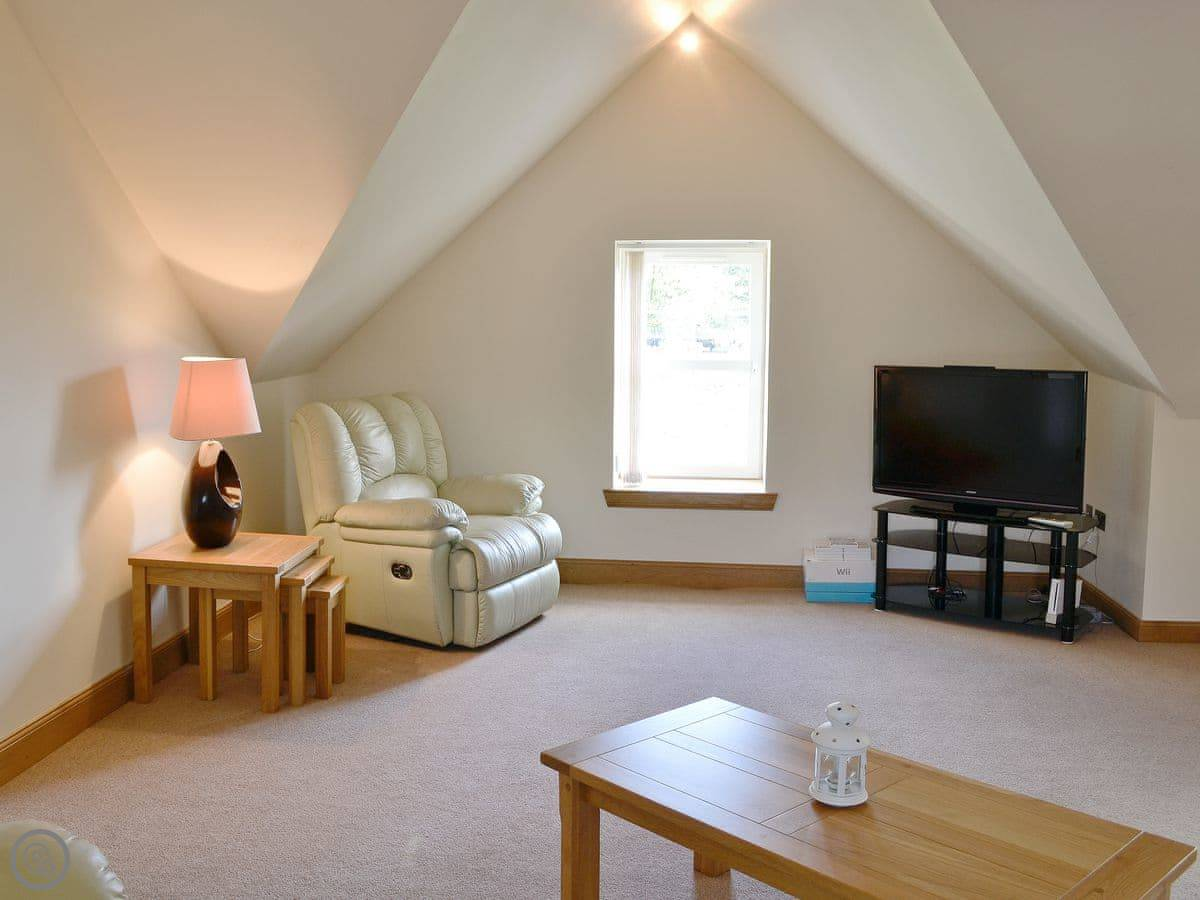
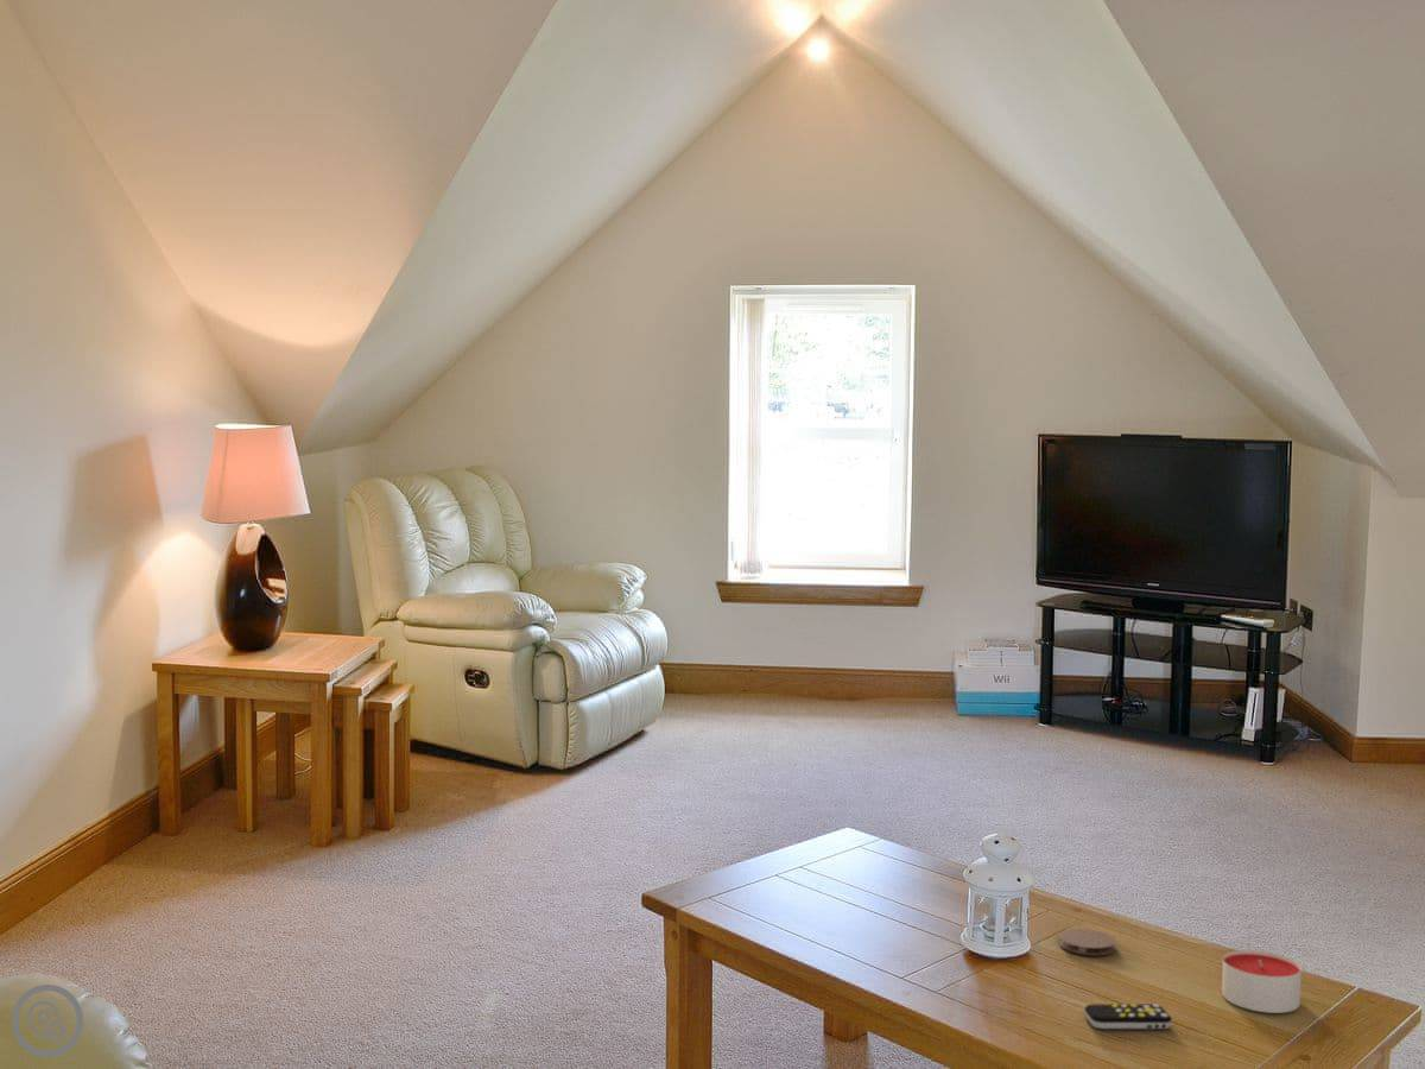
+ remote control (1127, 1016)
+ candle (1260, 979)
+ coaster (1087, 941)
